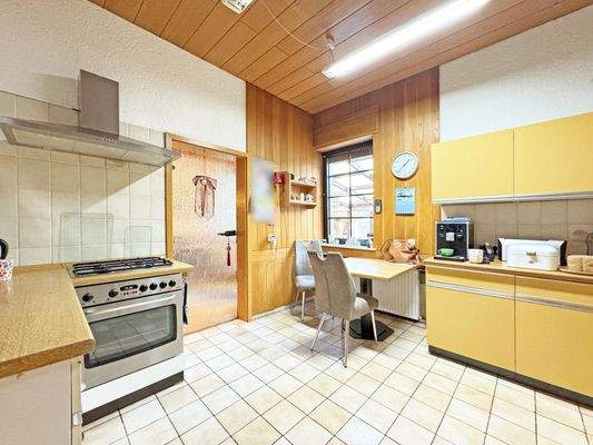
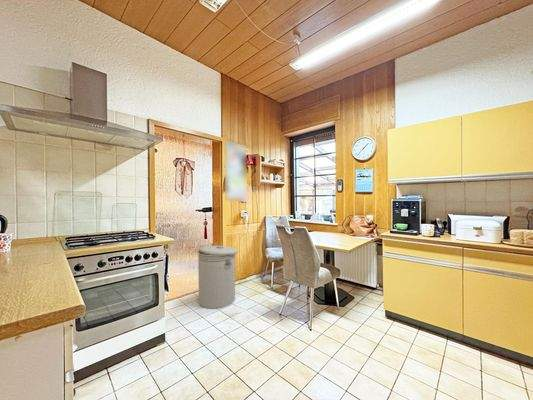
+ can (218, 273)
